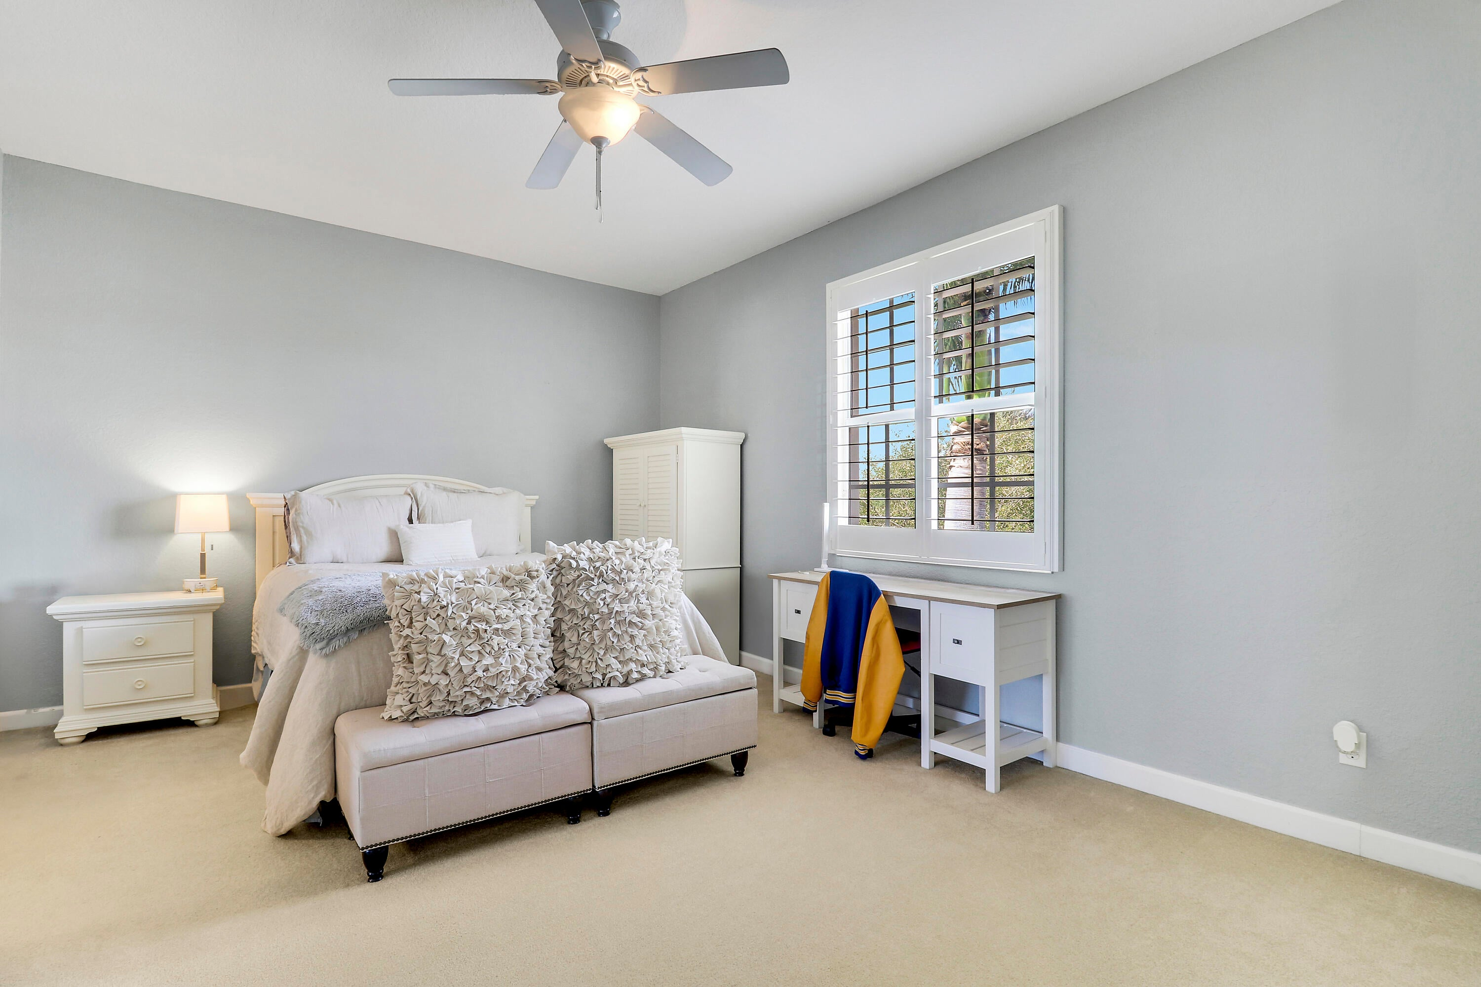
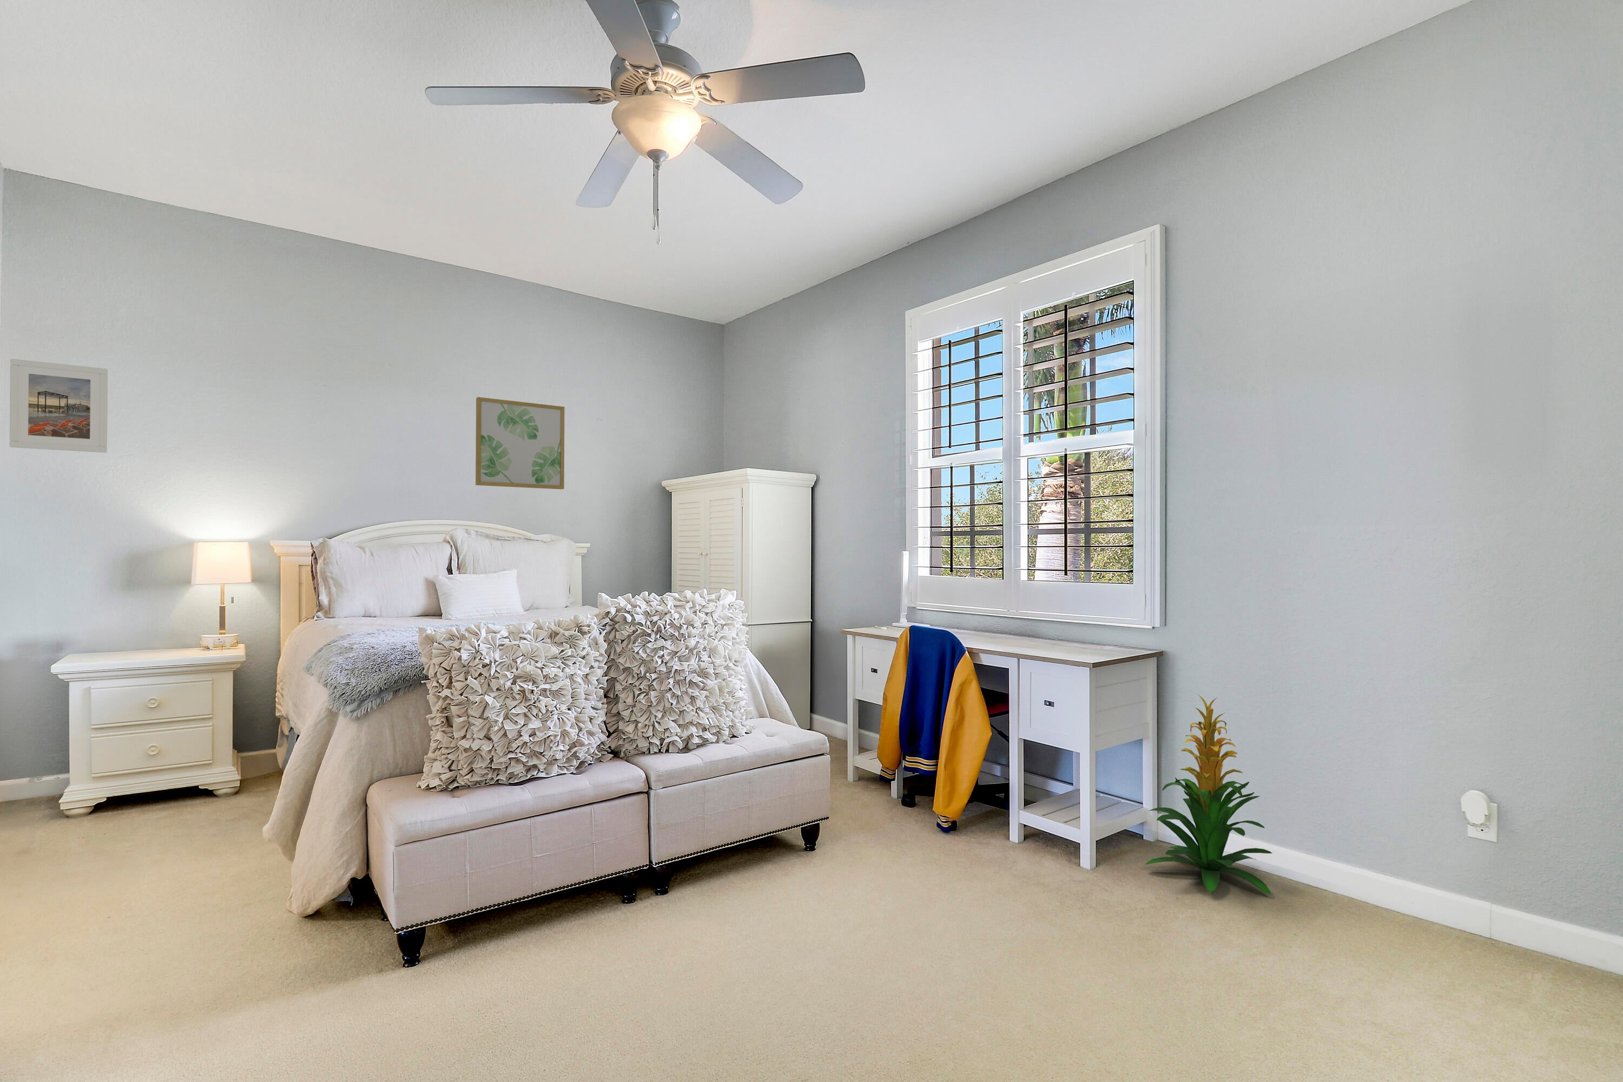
+ wall art (520, 444)
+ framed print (60, 407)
+ indoor plant (1210, 785)
